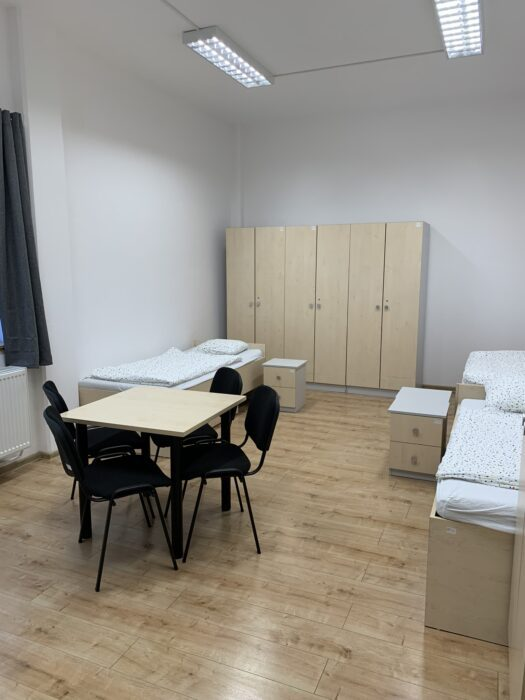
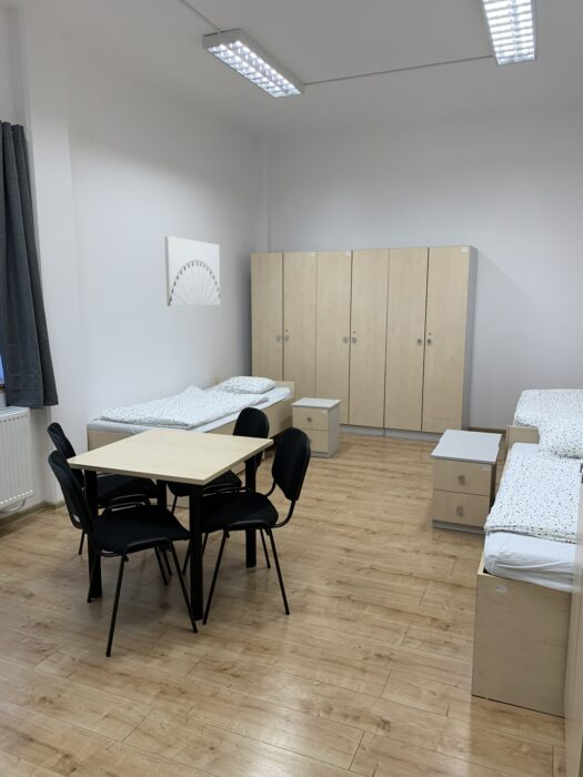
+ wall art (194, 273)
